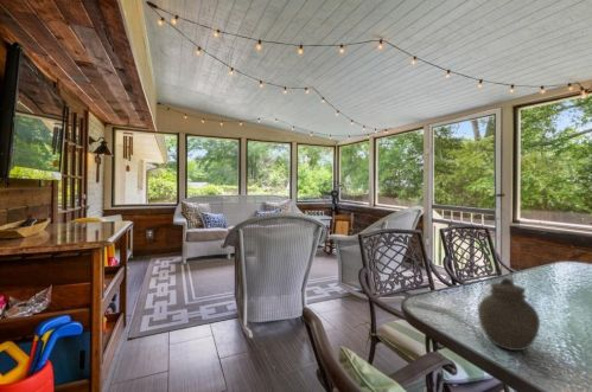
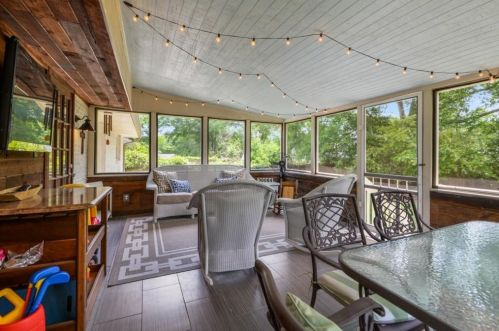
- jar (507, 311)
